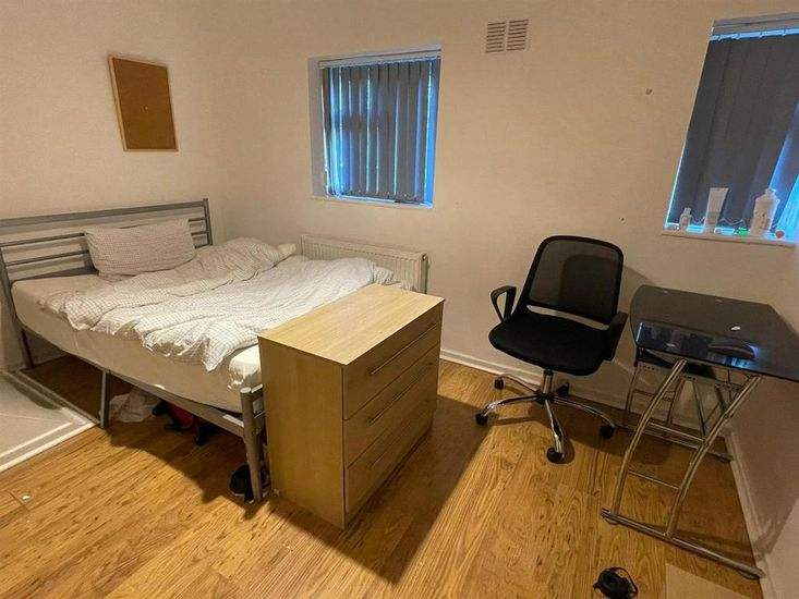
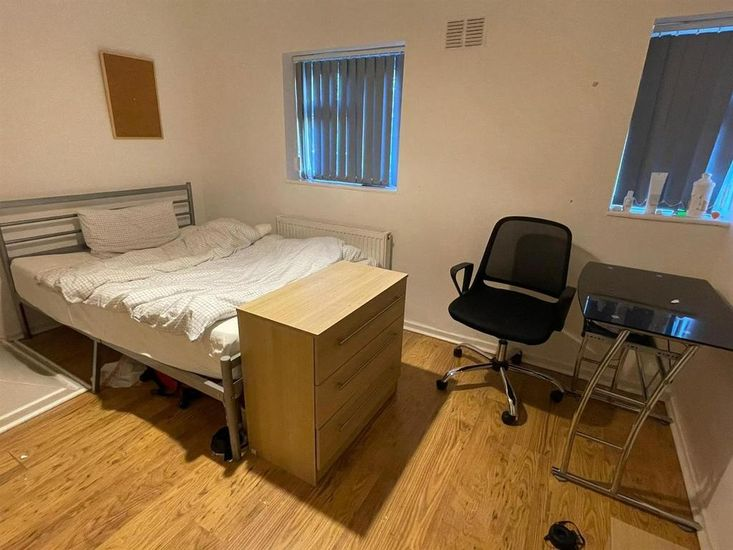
- computer mouse (731, 346)
